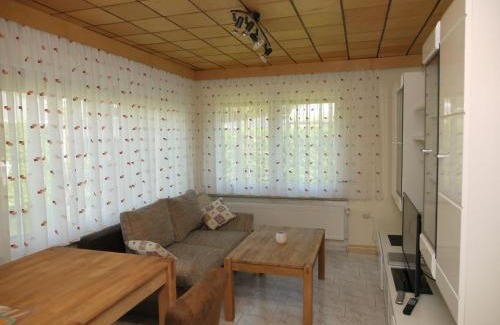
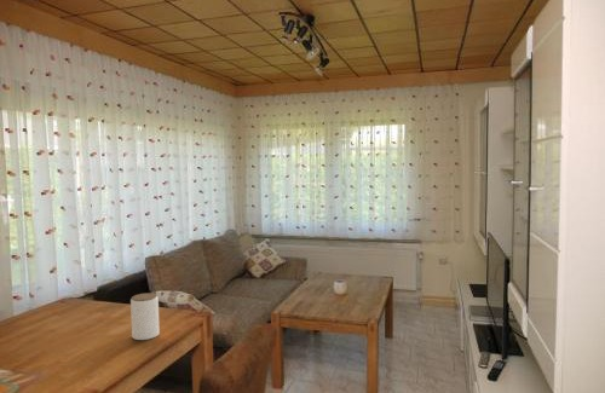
+ jar (144, 316)
